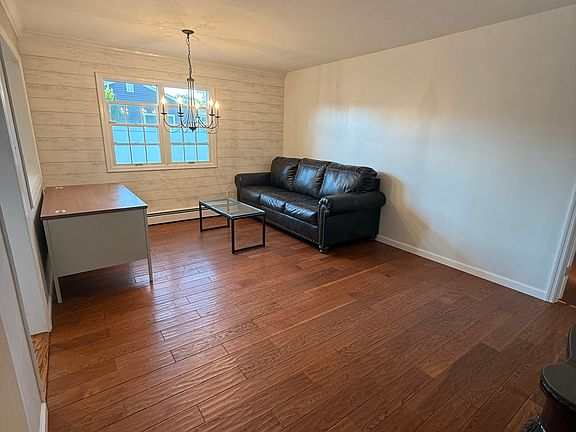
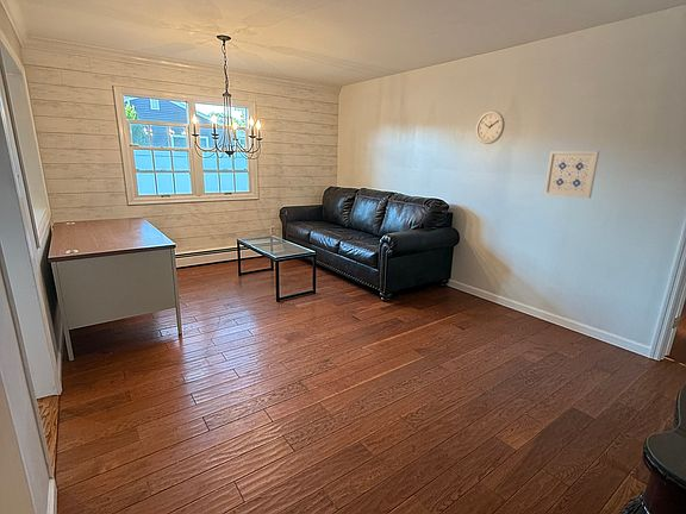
+ wall art (569, 174)
+ wall clock (488, 127)
